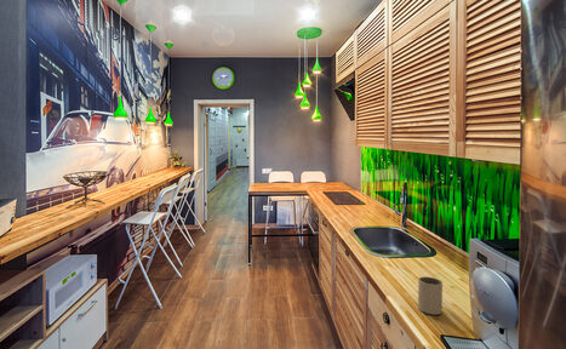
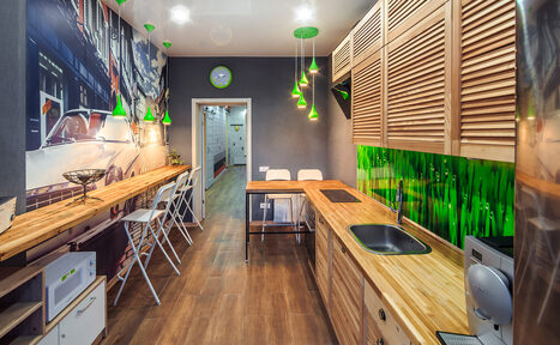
- mug (427, 292)
